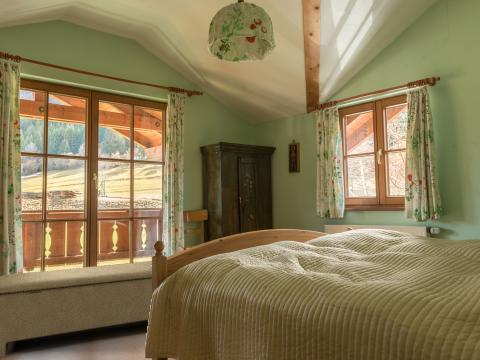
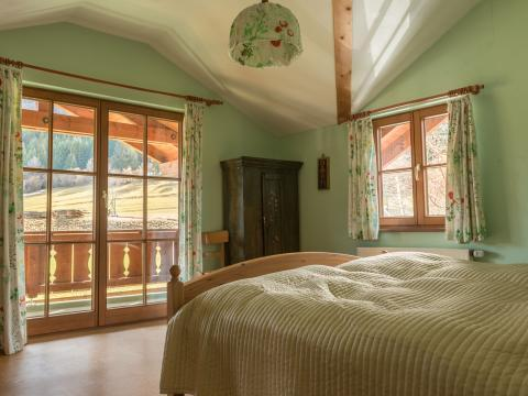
- bench (108, 299)
